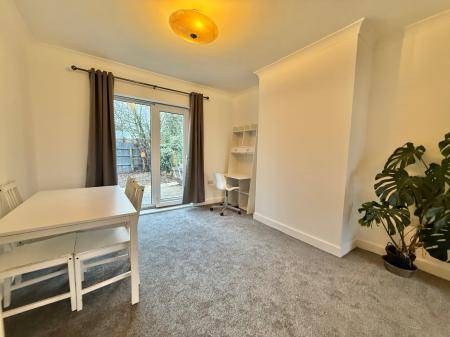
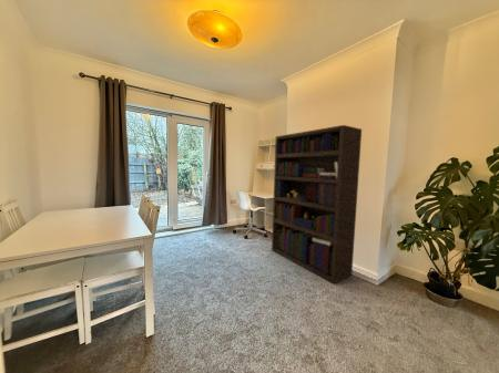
+ bookcase (309, 199)
